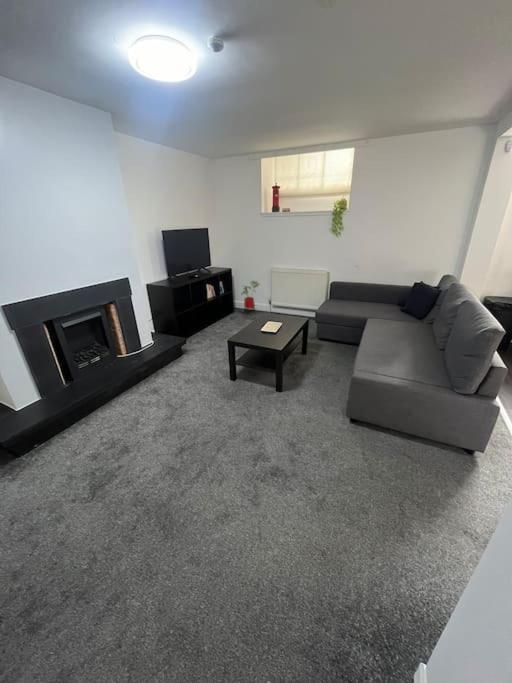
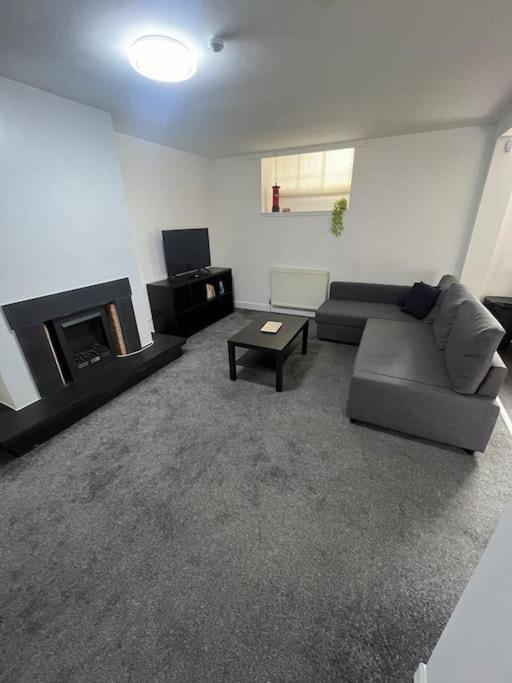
- house plant (249, 297)
